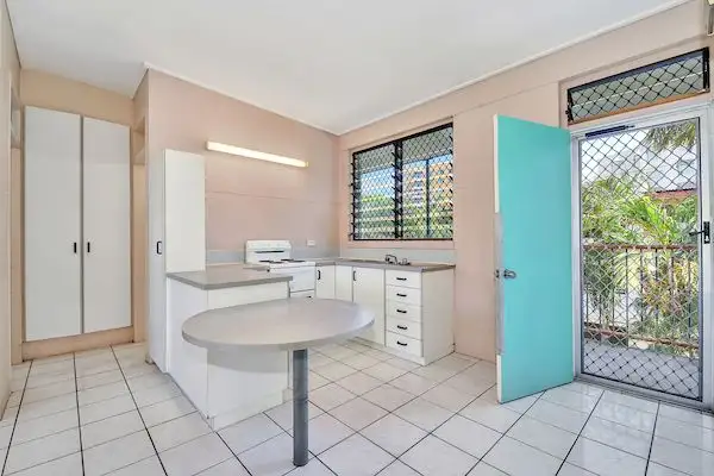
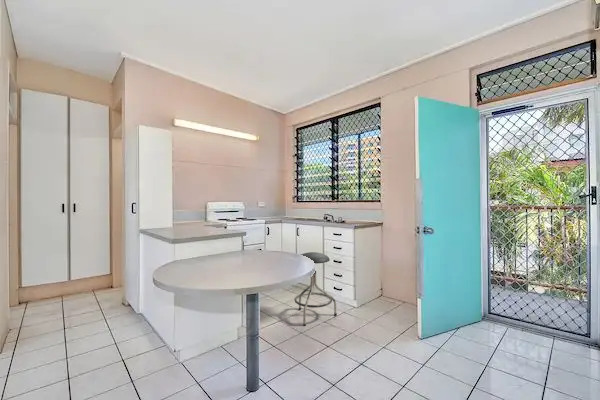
+ stool (312, 285)
